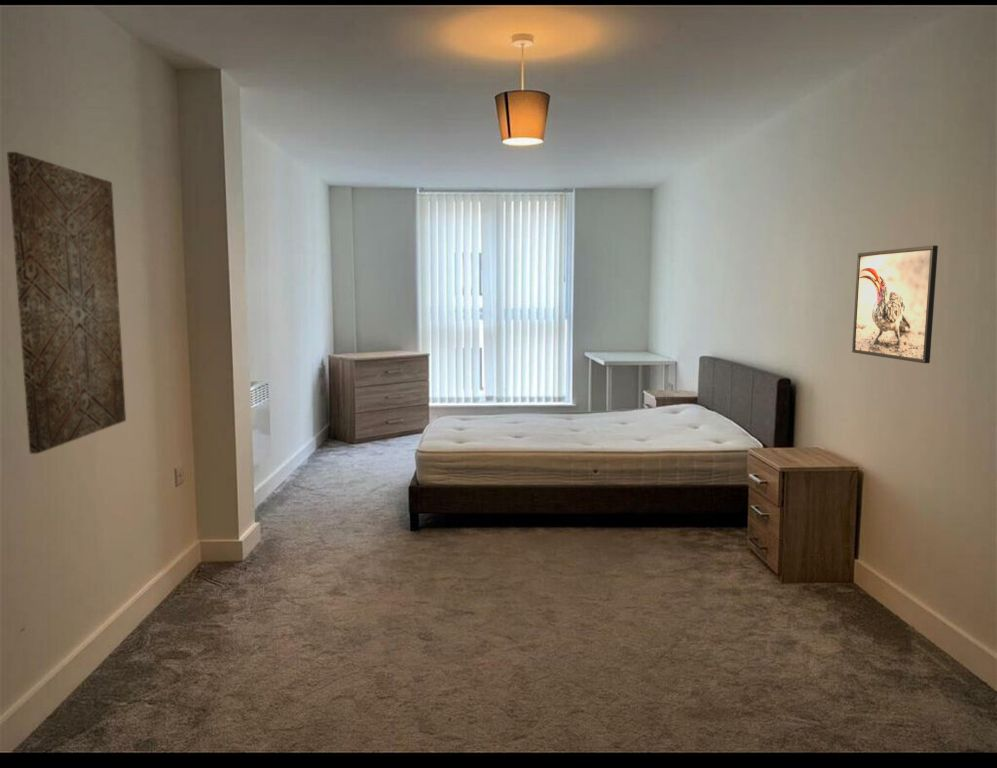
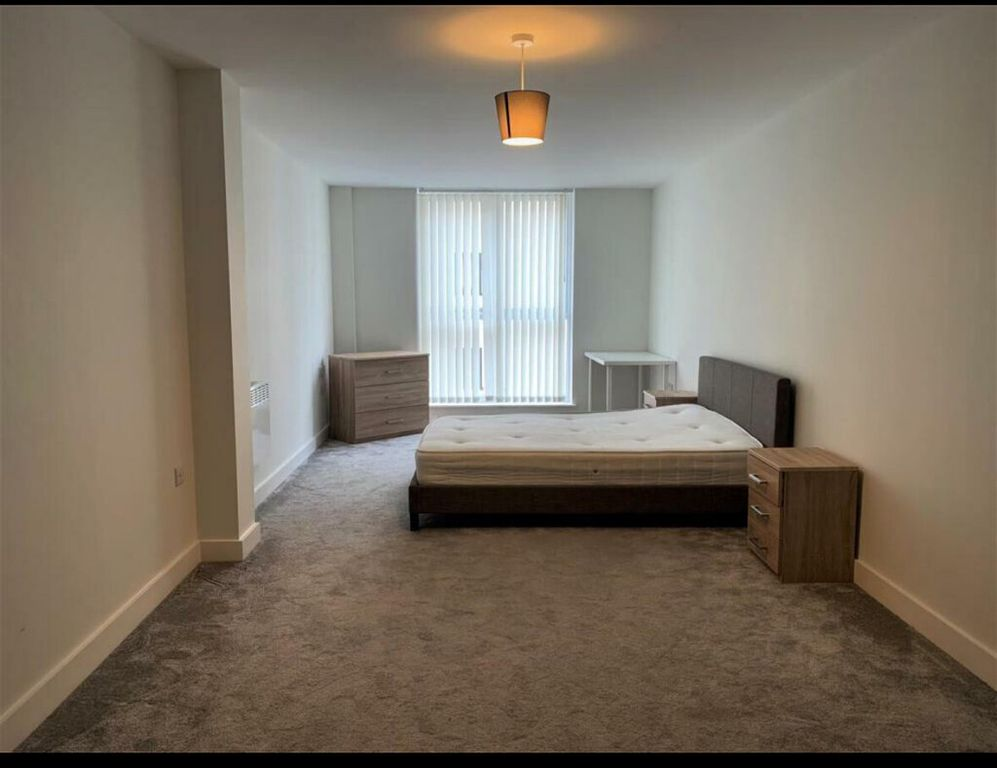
- wall art (74, 304)
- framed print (890, 304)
